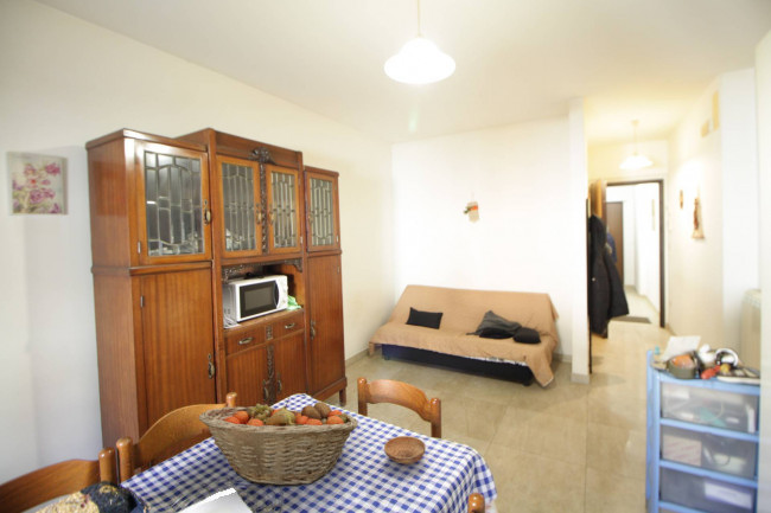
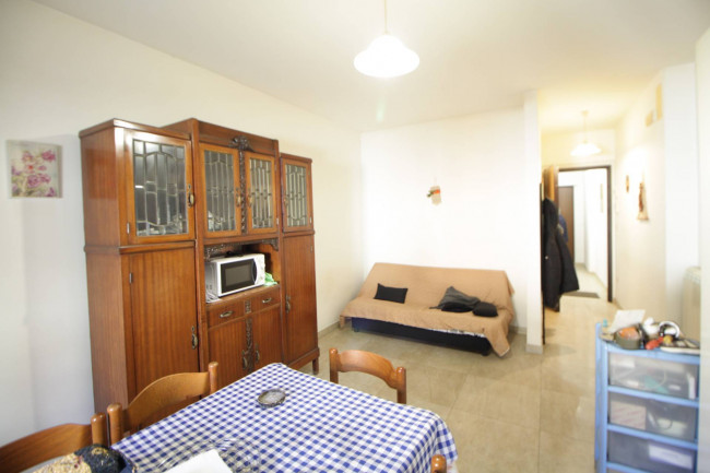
- bowl (404, 453)
- fruit basket (280, 430)
